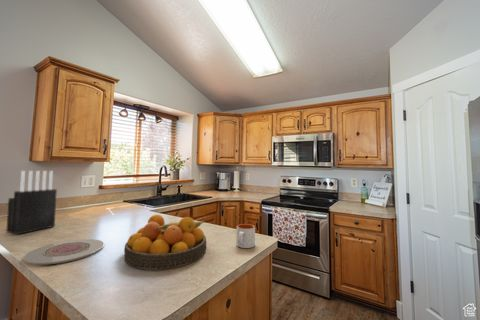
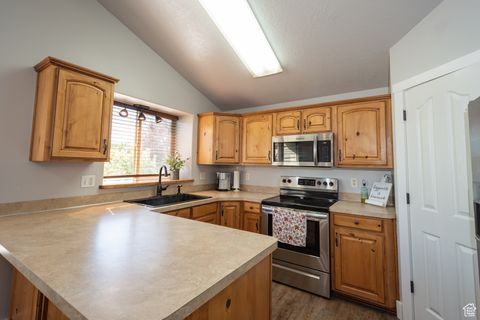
- plate (67, 249)
- fruit bowl (168, 234)
- mug (244, 236)
- knife block (32, 199)
